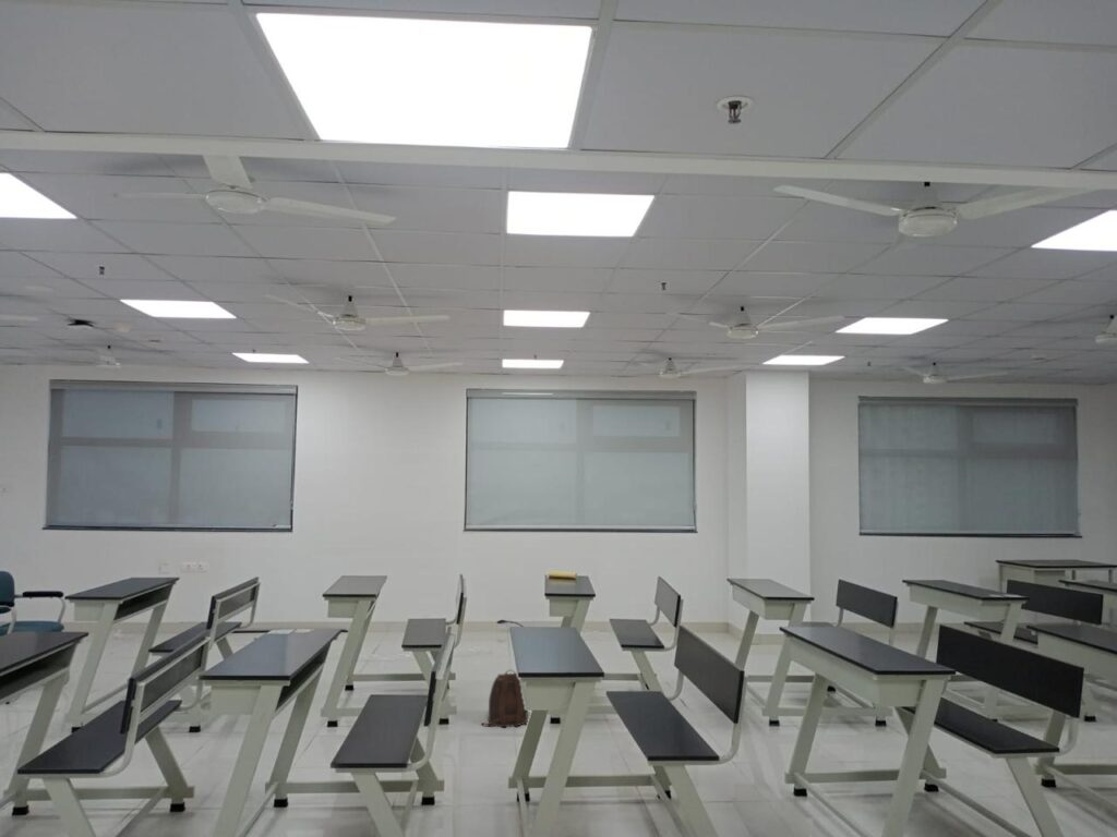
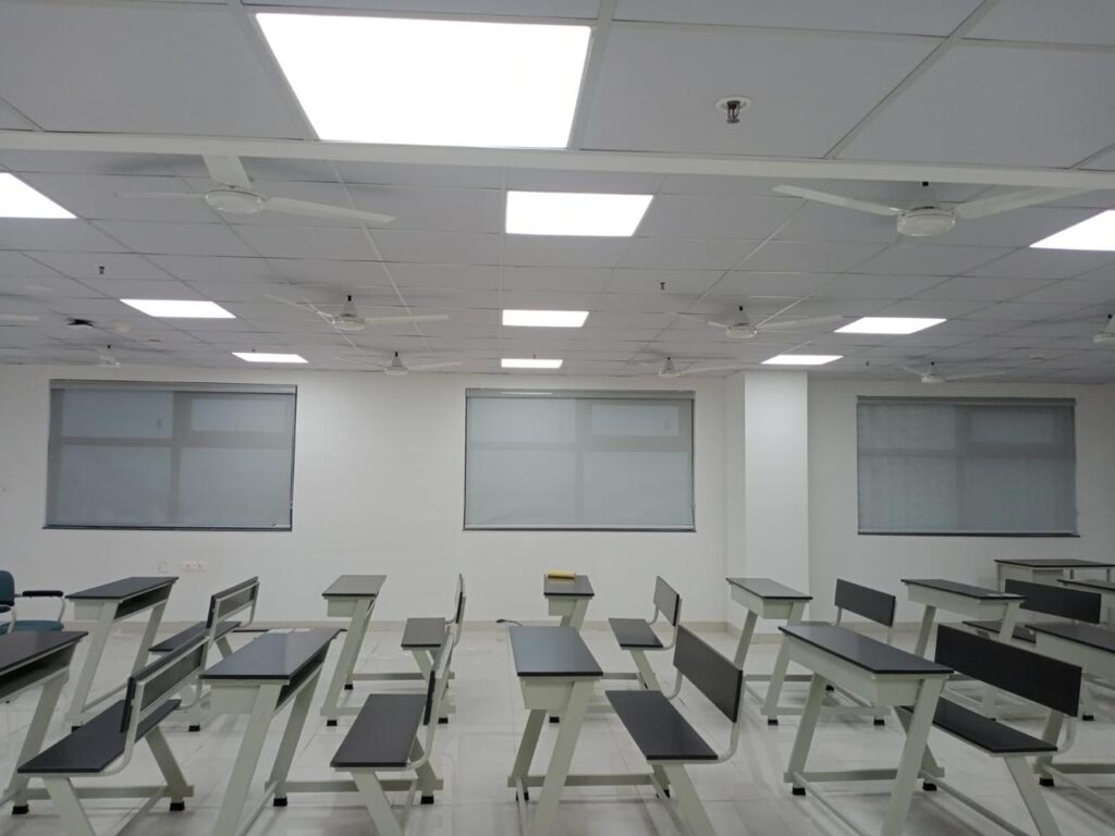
- backpack (507, 693)
